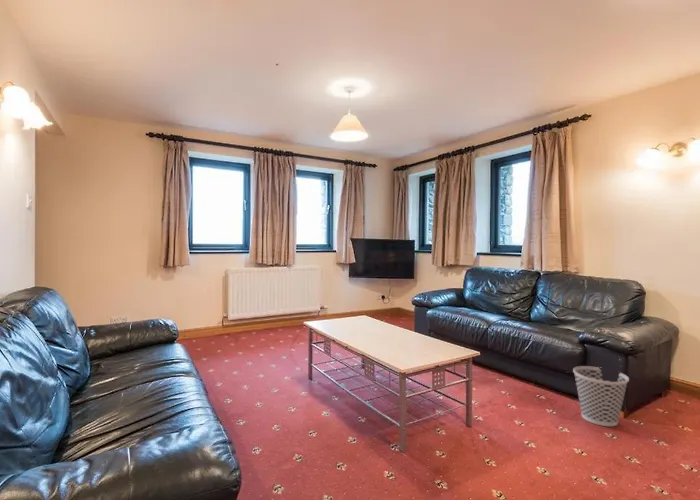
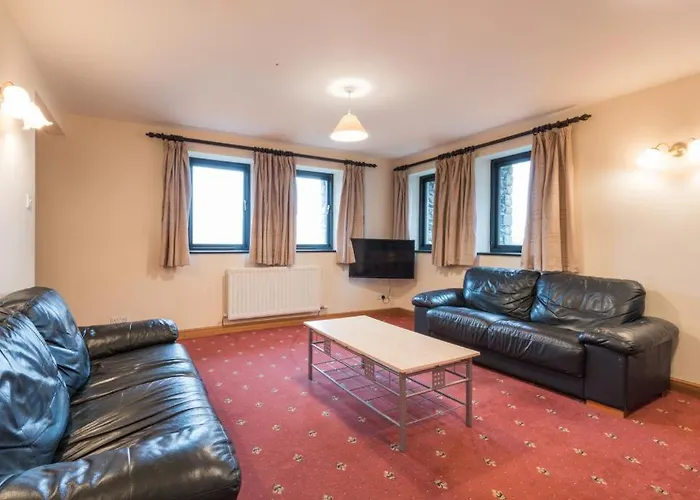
- wastebasket (599, 396)
